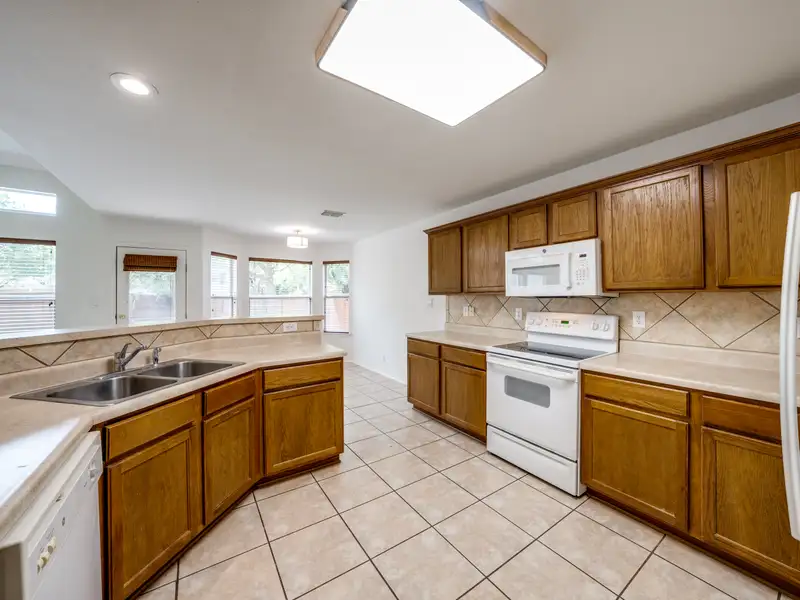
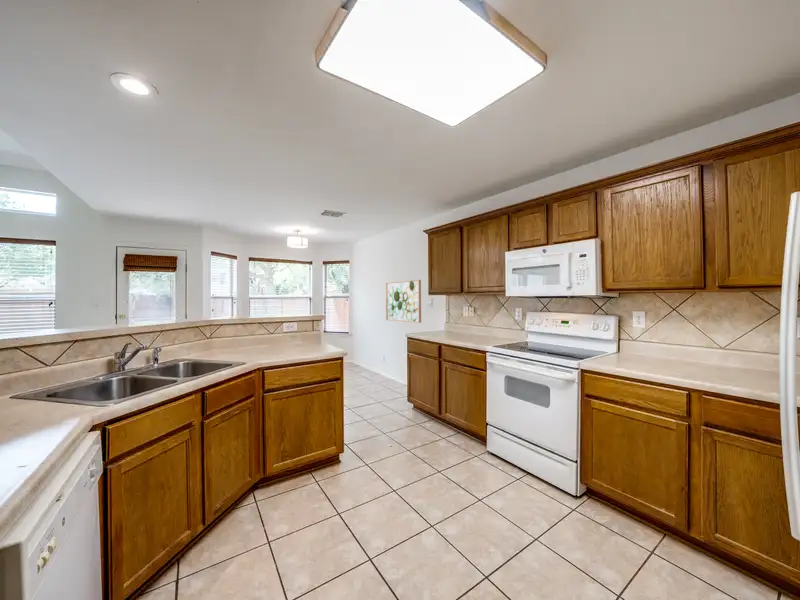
+ wall art (401, 301)
